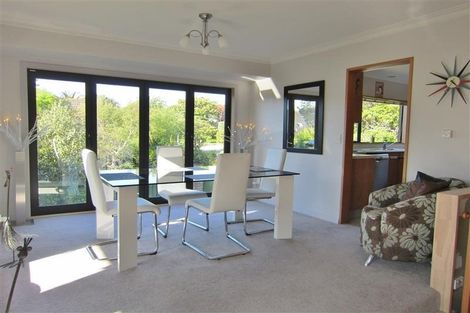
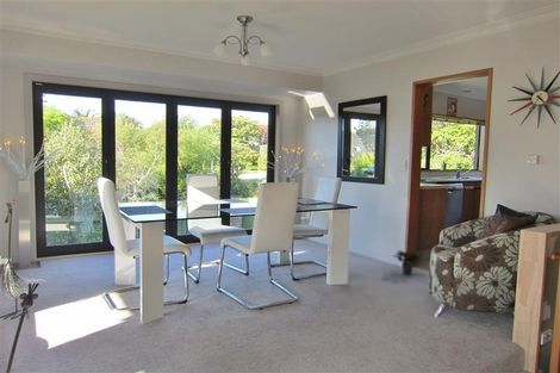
+ potted plant (407, 262)
